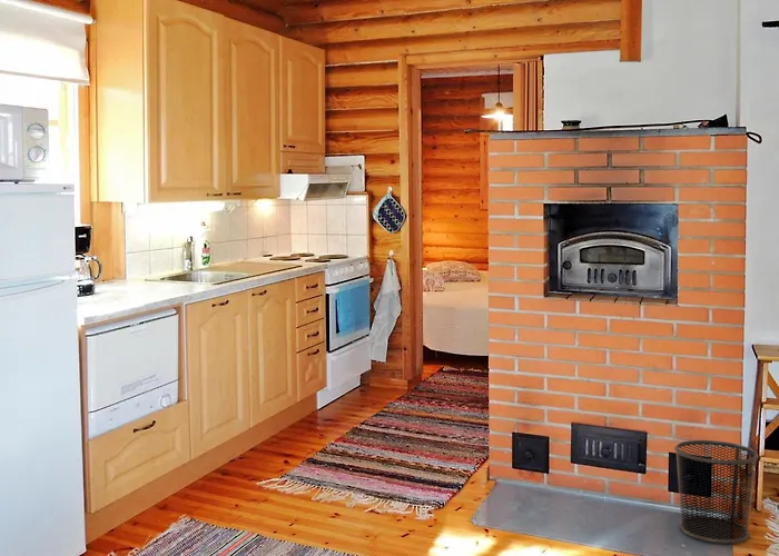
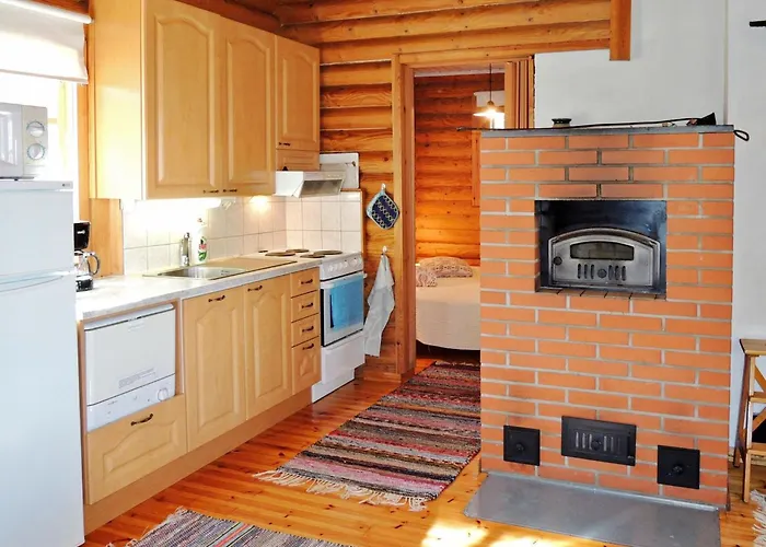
- waste bin (714, 490)
